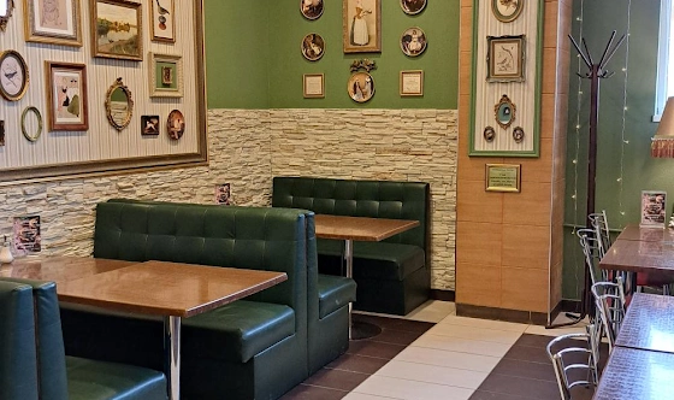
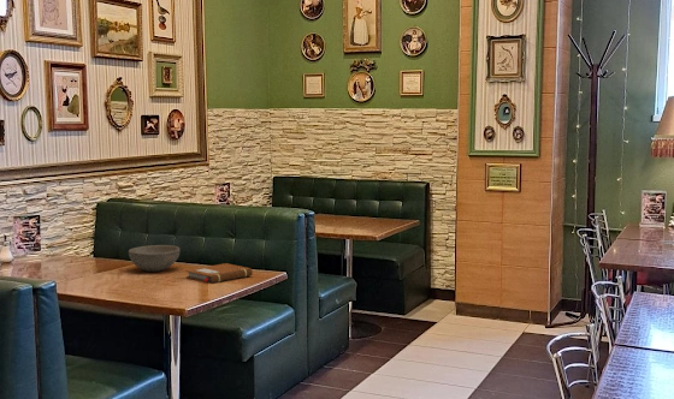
+ notebook (218, 273)
+ bowl (154, 258)
